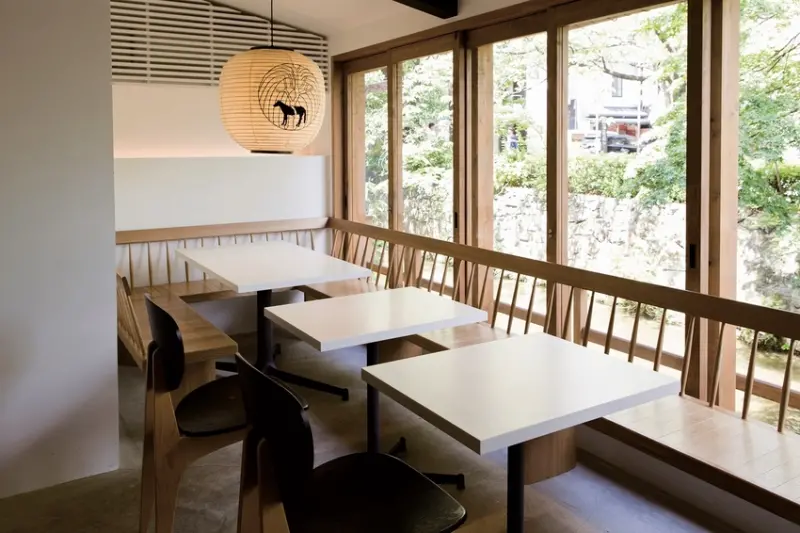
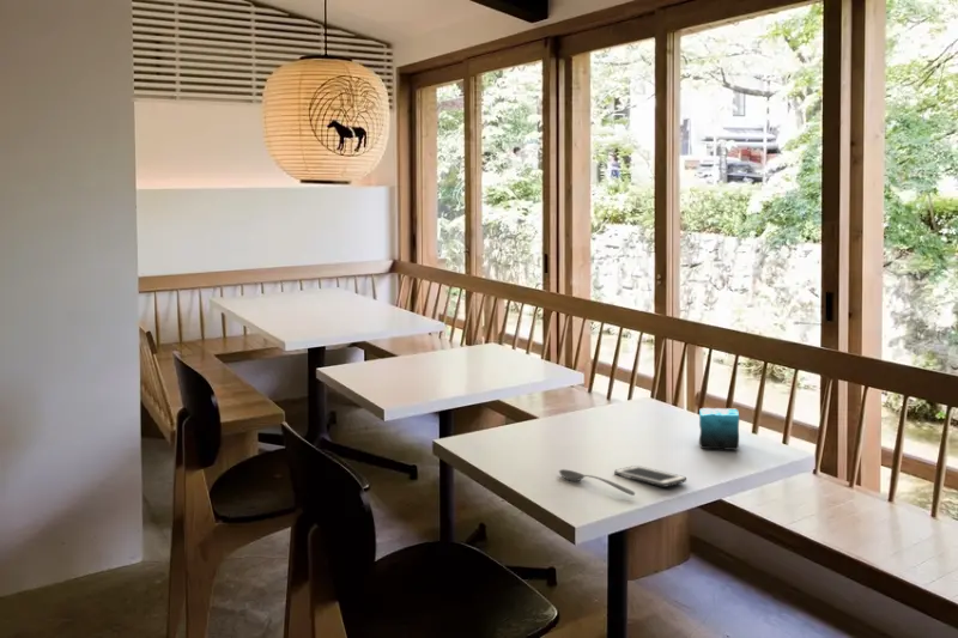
+ cell phone (649, 475)
+ candle (718, 420)
+ soupspoon (595, 478)
